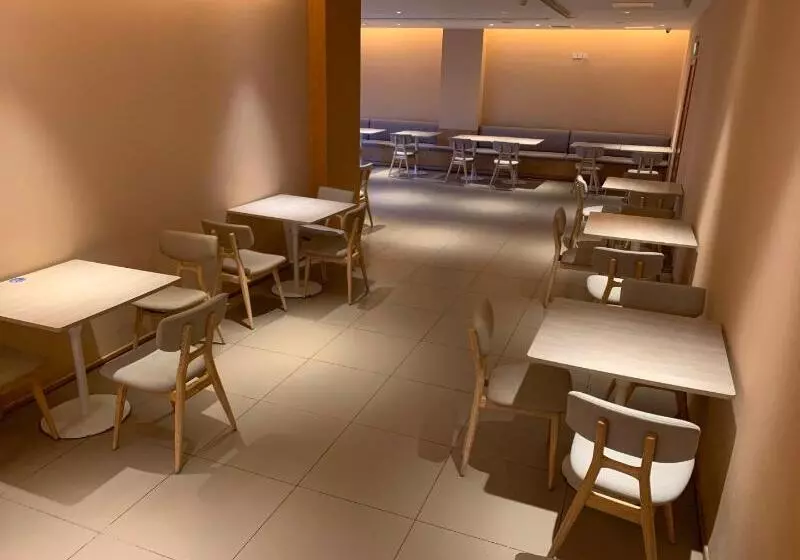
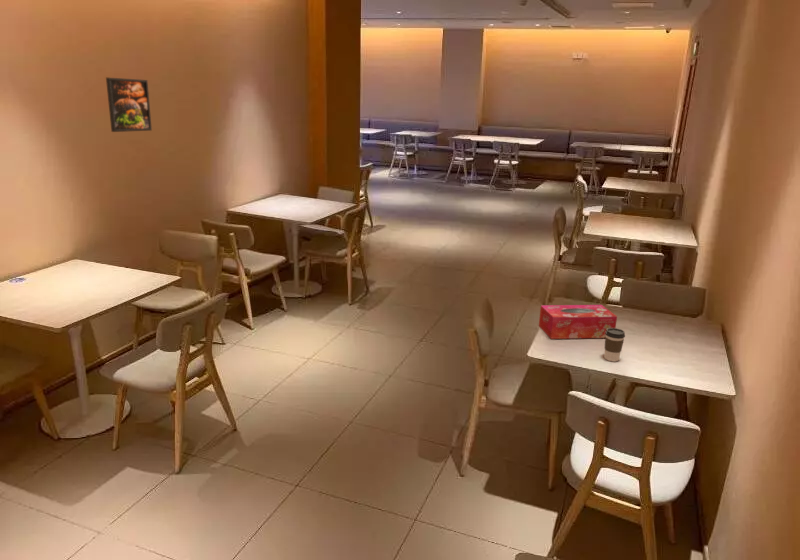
+ coffee cup (613, 344)
+ tissue box (576, 321)
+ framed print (129, 105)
